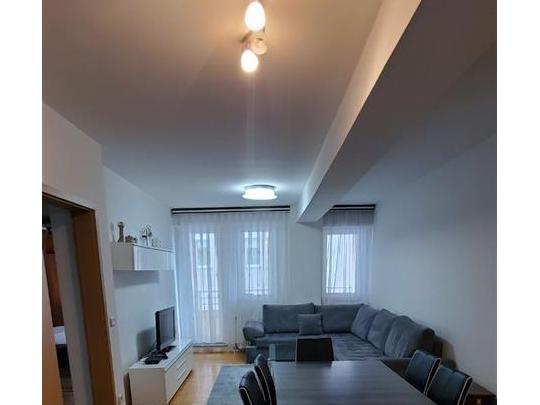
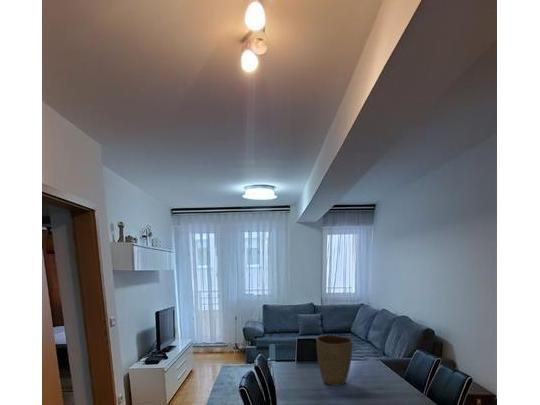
+ vase (334, 360)
